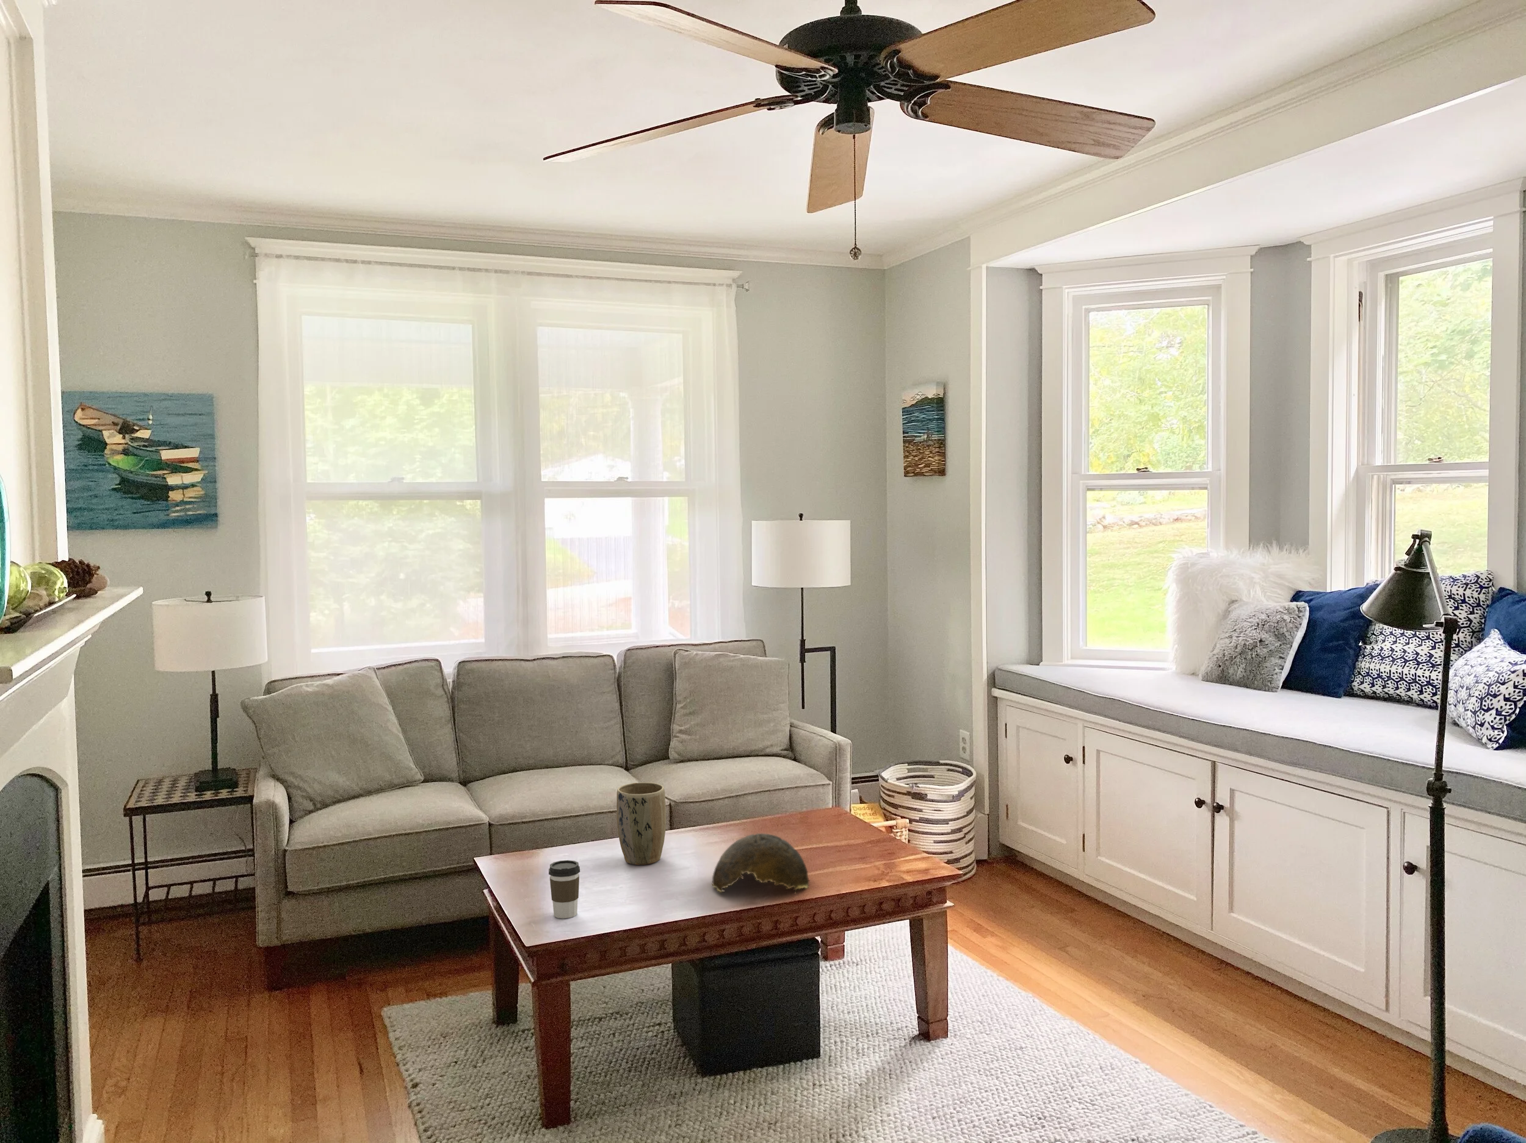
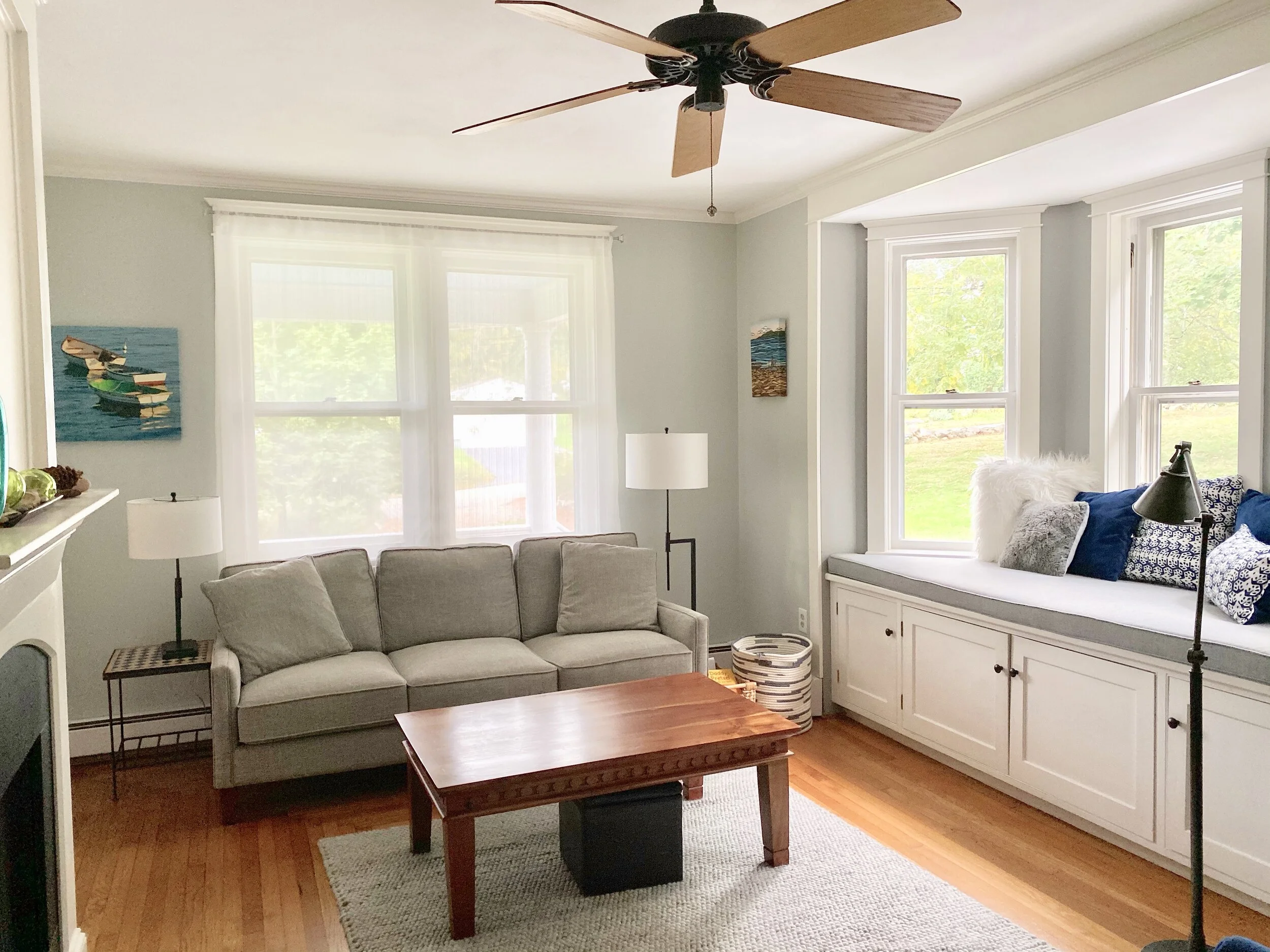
- plant pot (642, 824)
- decorative bowl (761, 860)
- coffee cup (565, 890)
